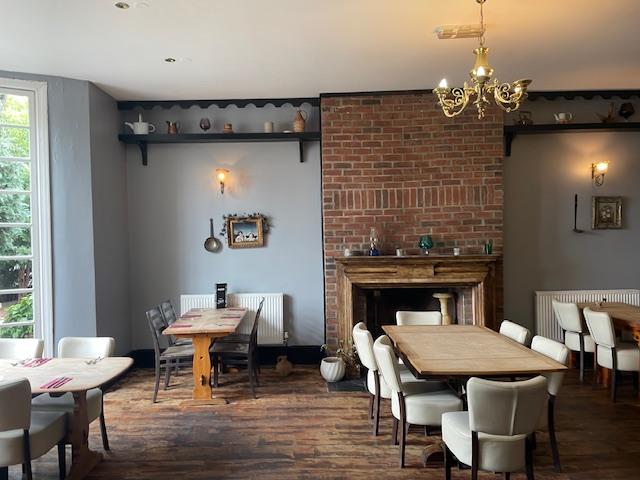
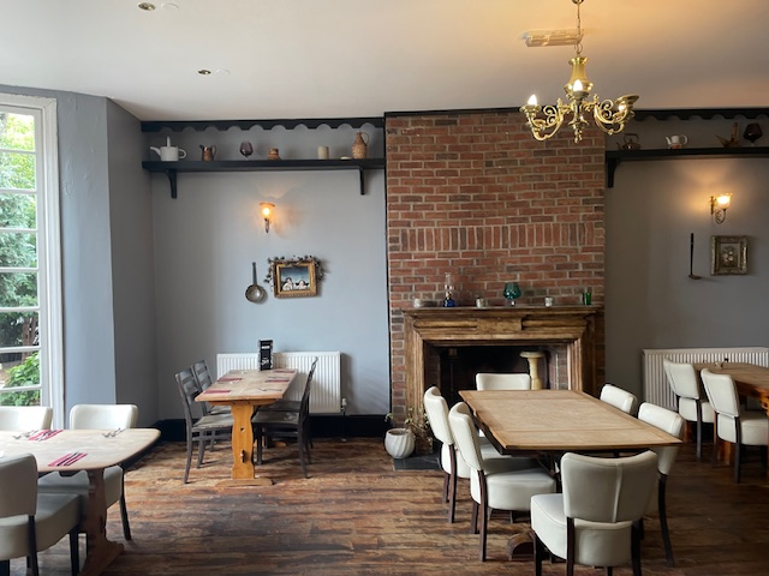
- ceramic jug (284, 365)
